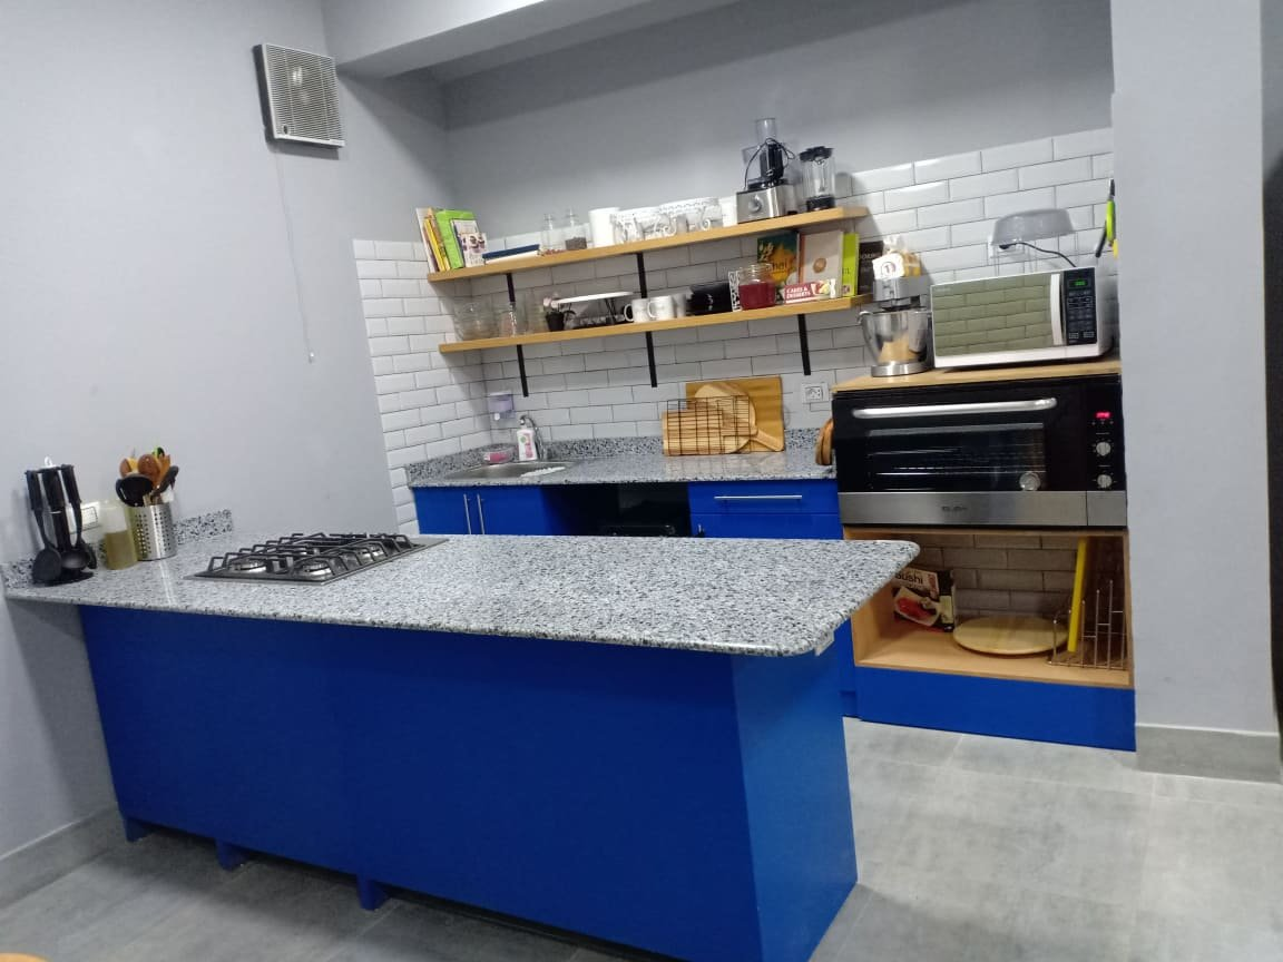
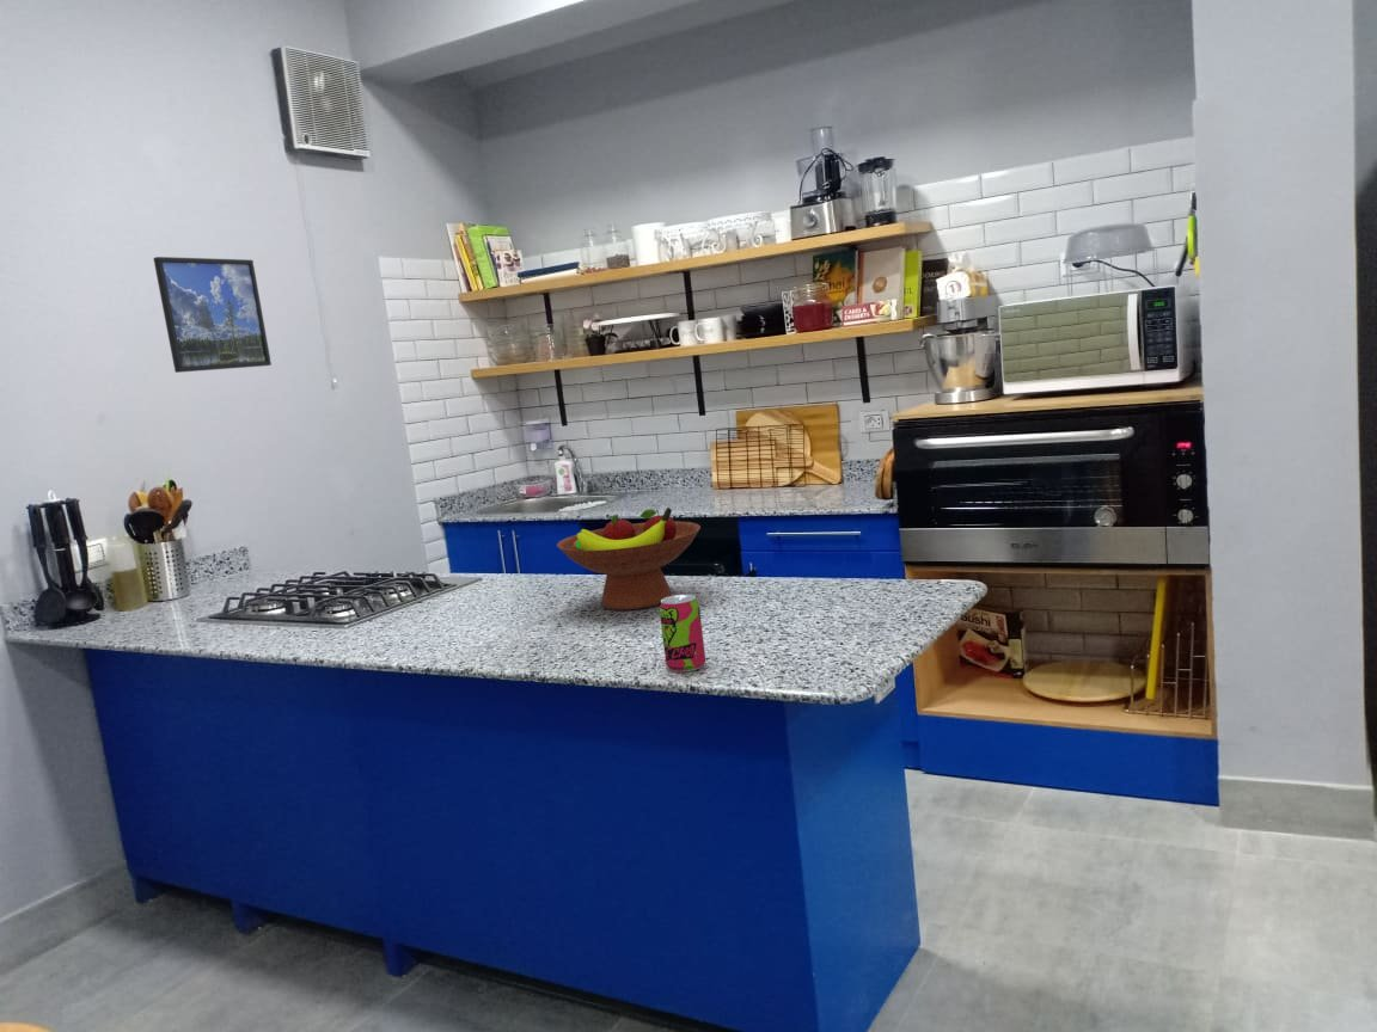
+ fruit bowl (631, 555)
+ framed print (215, 314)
+ beverage can (681, 632)
